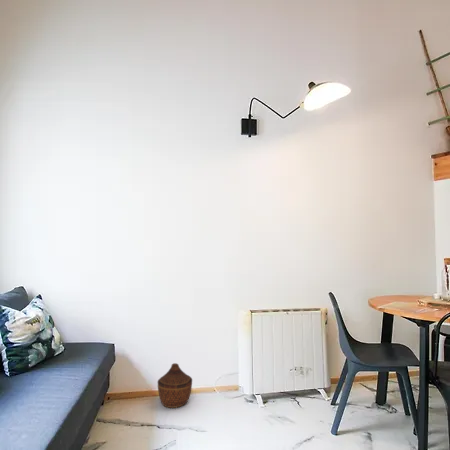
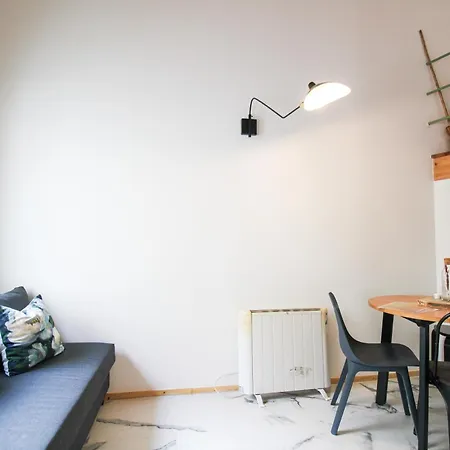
- woven basket (175, 382)
